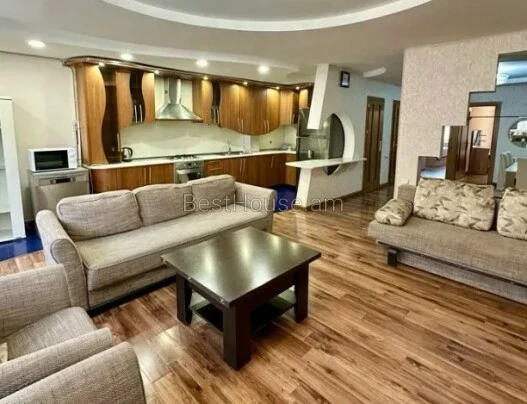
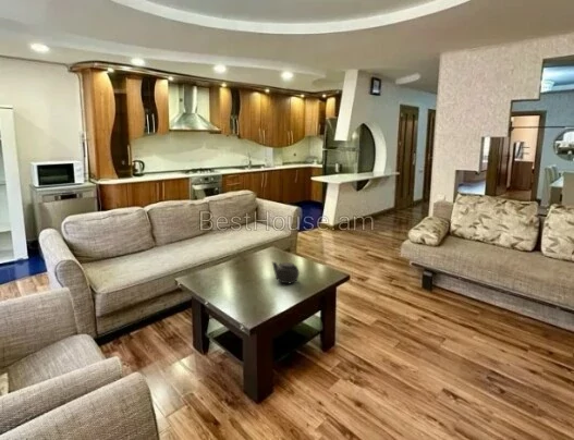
+ teapot (284, 272)
